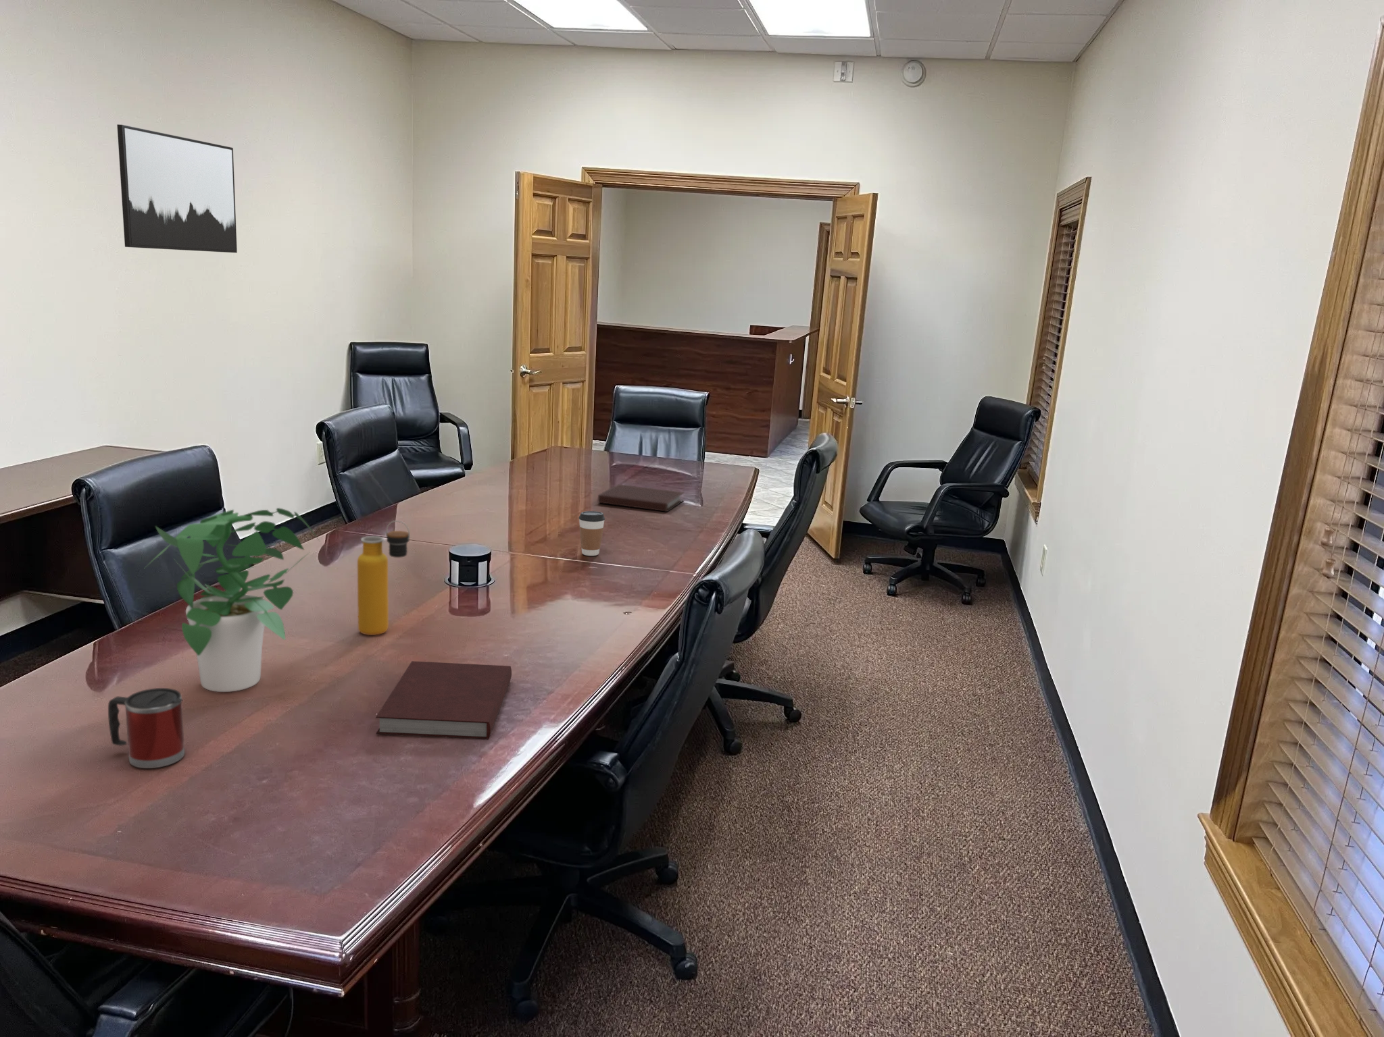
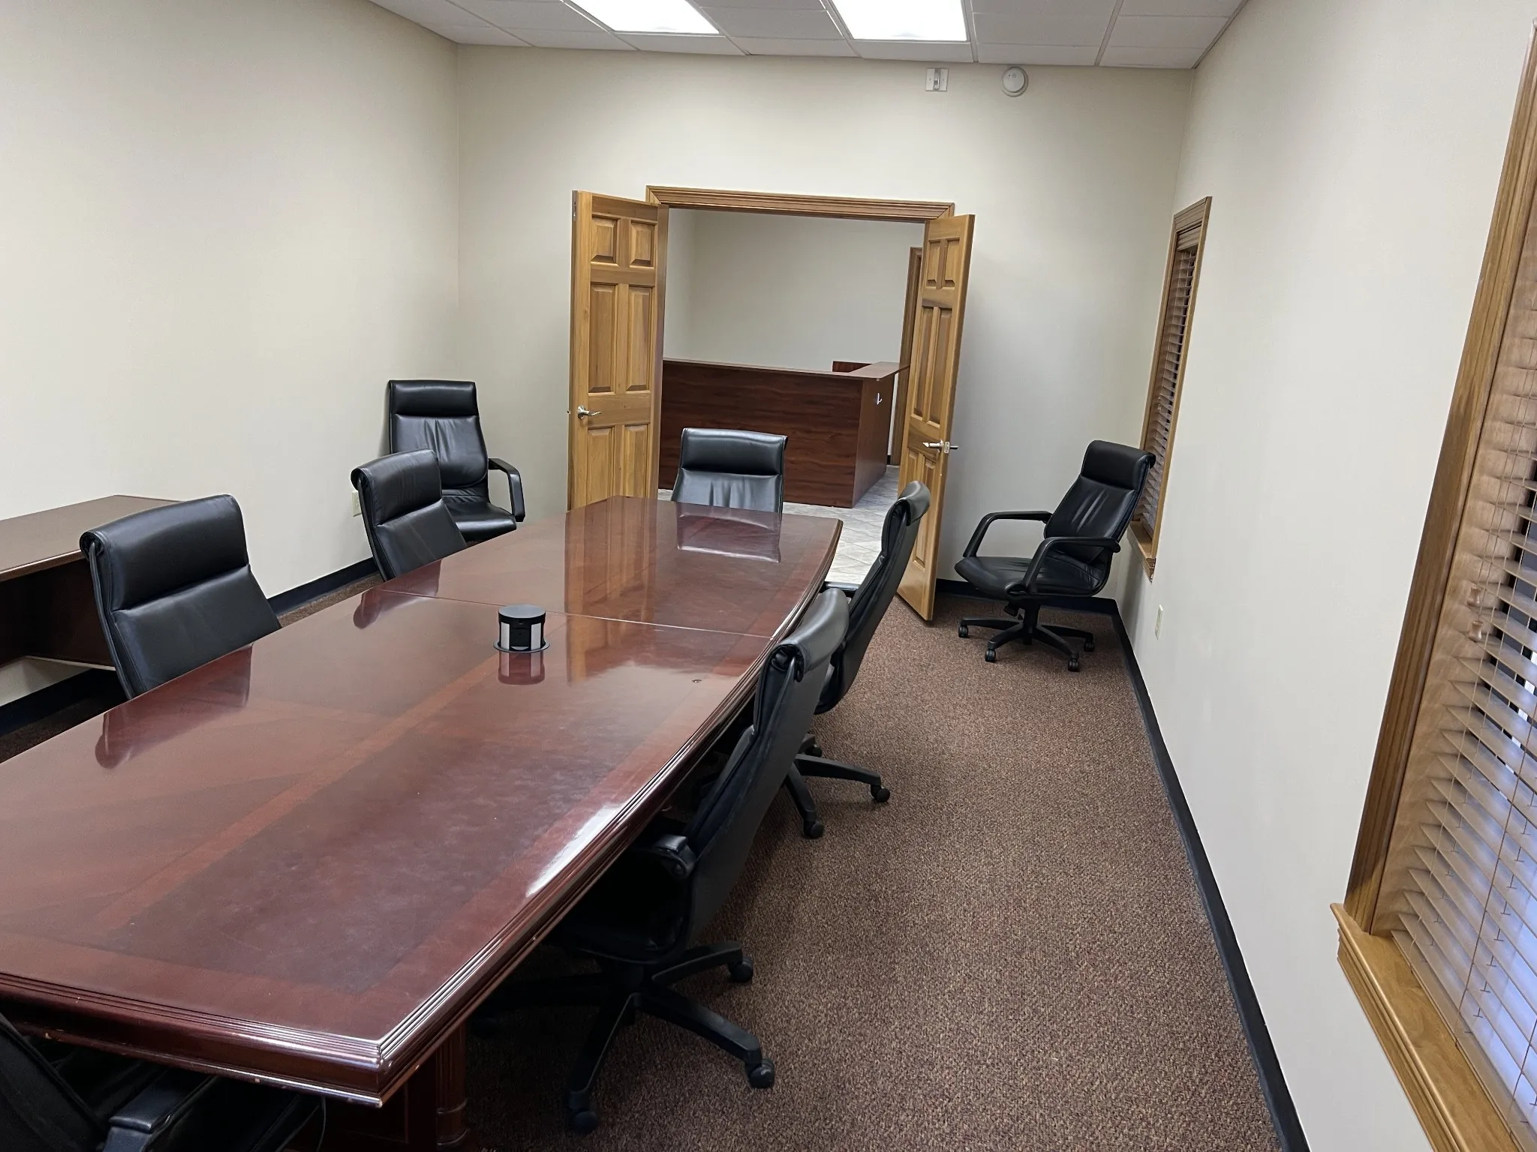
- notebook (641, 498)
- coffee cup (591, 533)
- mug (147, 725)
- water bottle (384, 576)
- notebook (448, 697)
- potted plant (238, 596)
- wall art (182, 194)
